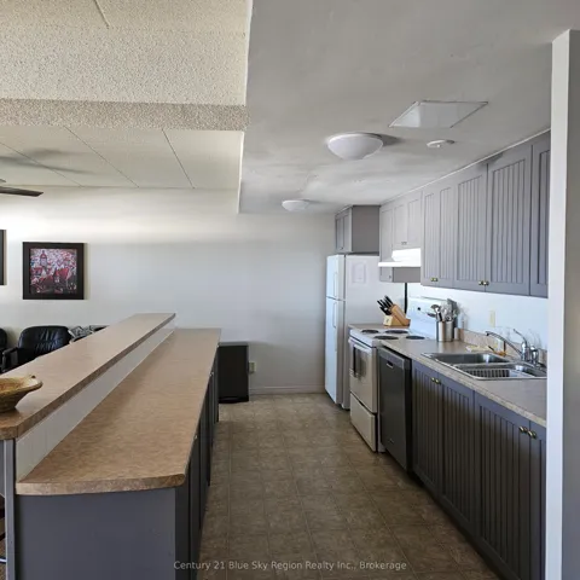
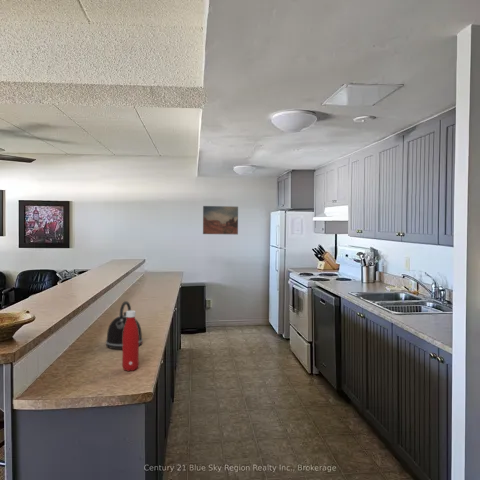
+ wall art (220, 220)
+ kettle (124, 322)
+ bottle (130, 340)
